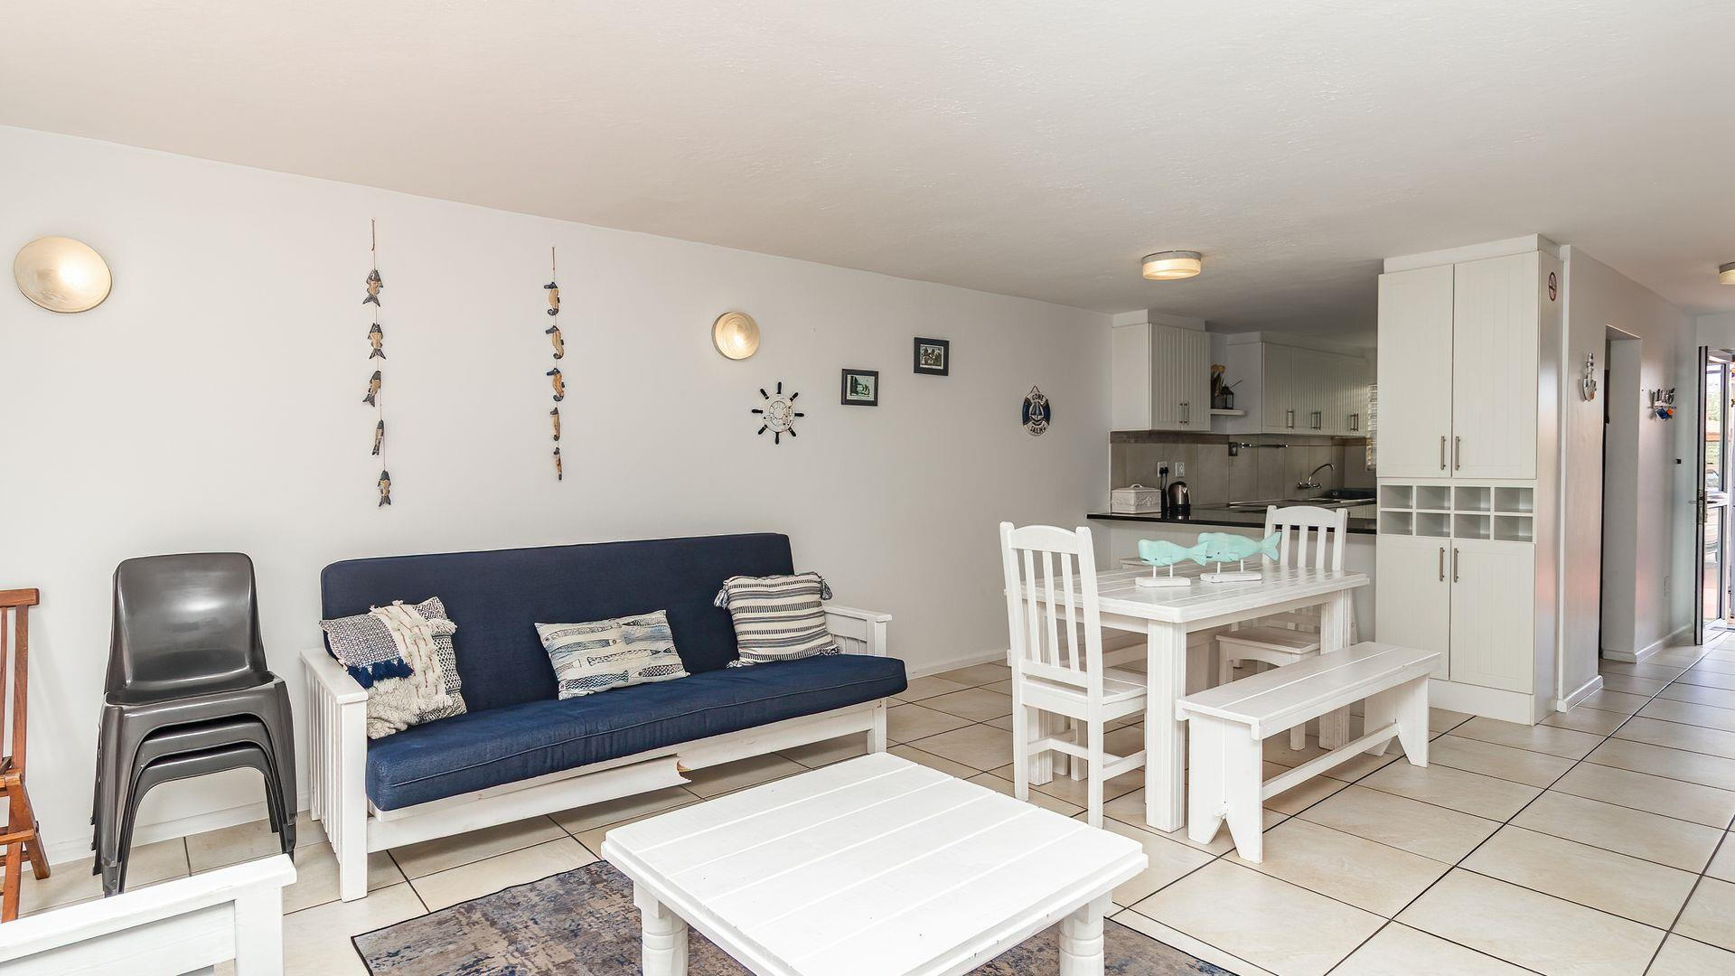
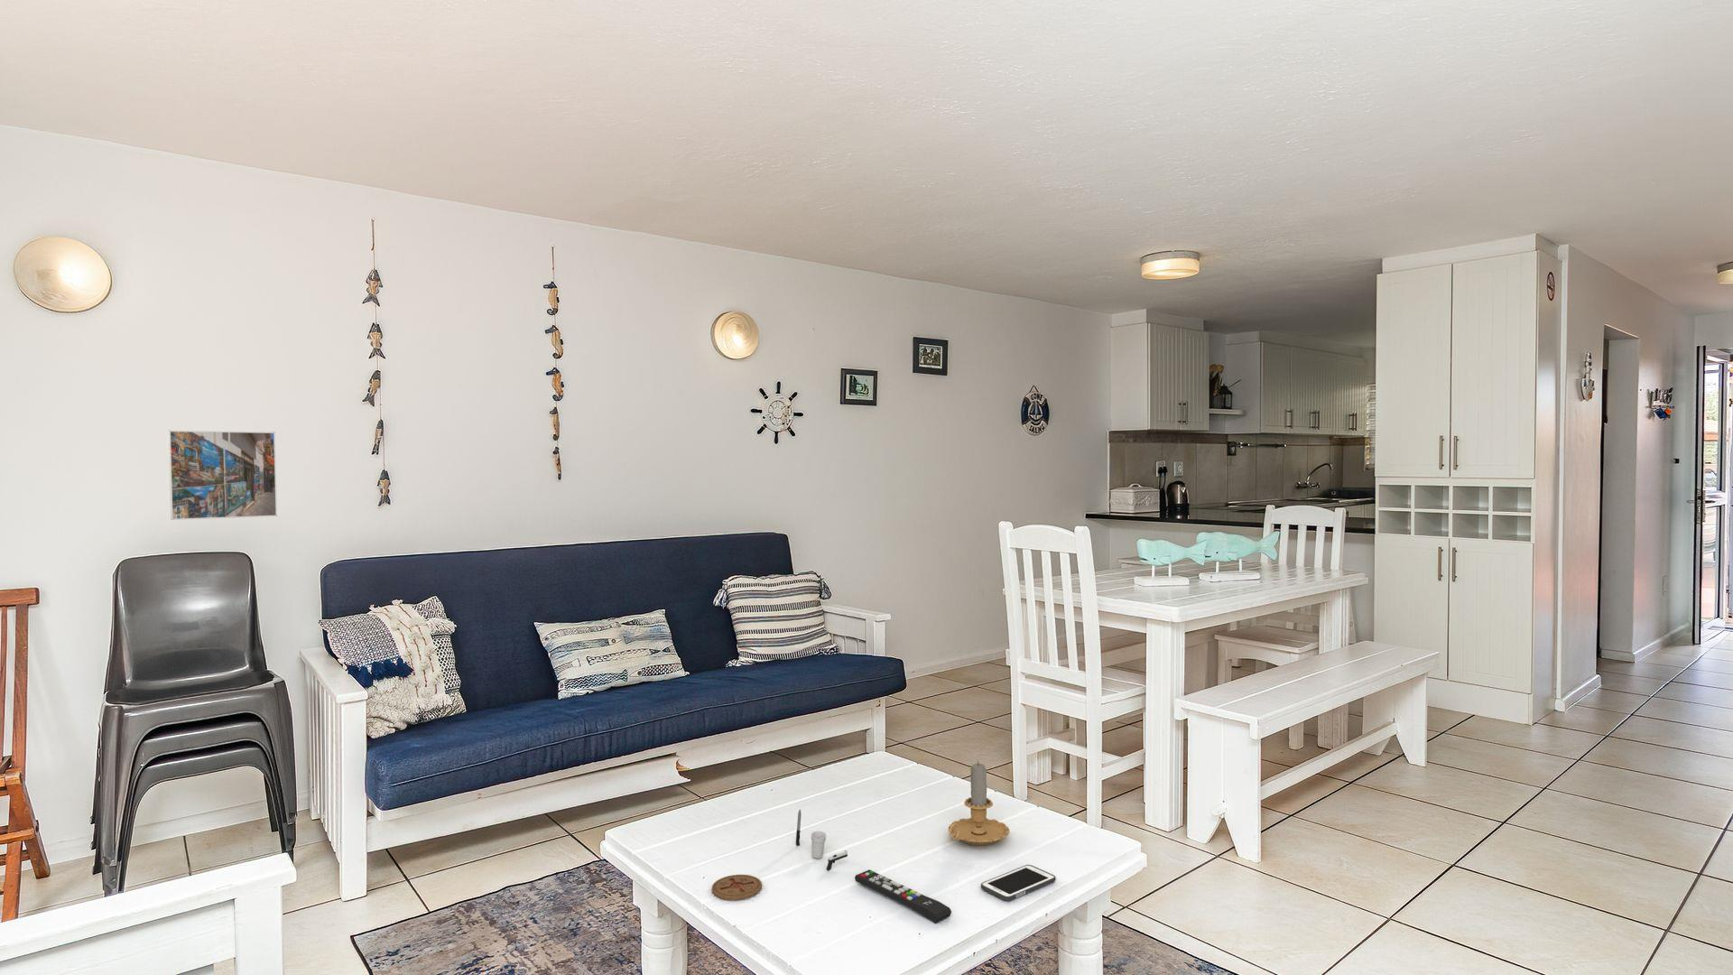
+ cell phone (1018, 882)
+ coaster (737, 887)
+ cup (817, 837)
+ candle (974, 801)
+ remote control (901, 894)
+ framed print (224, 474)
